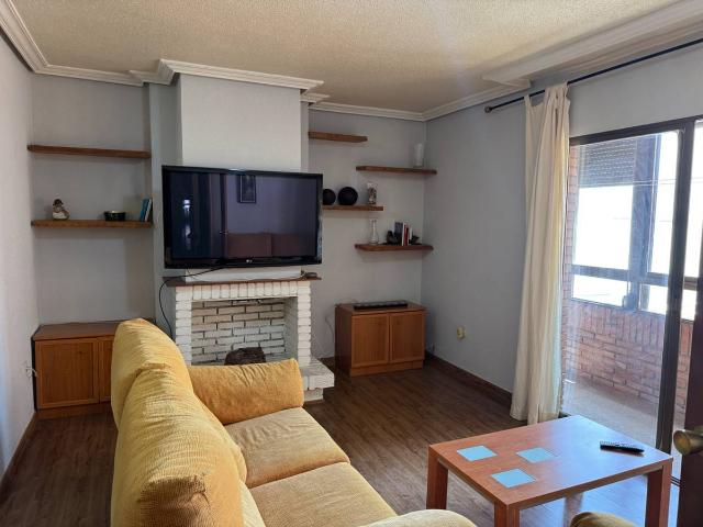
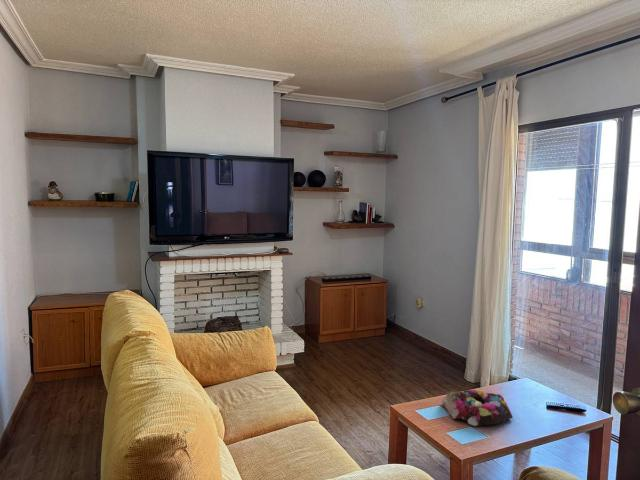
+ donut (476, 403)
